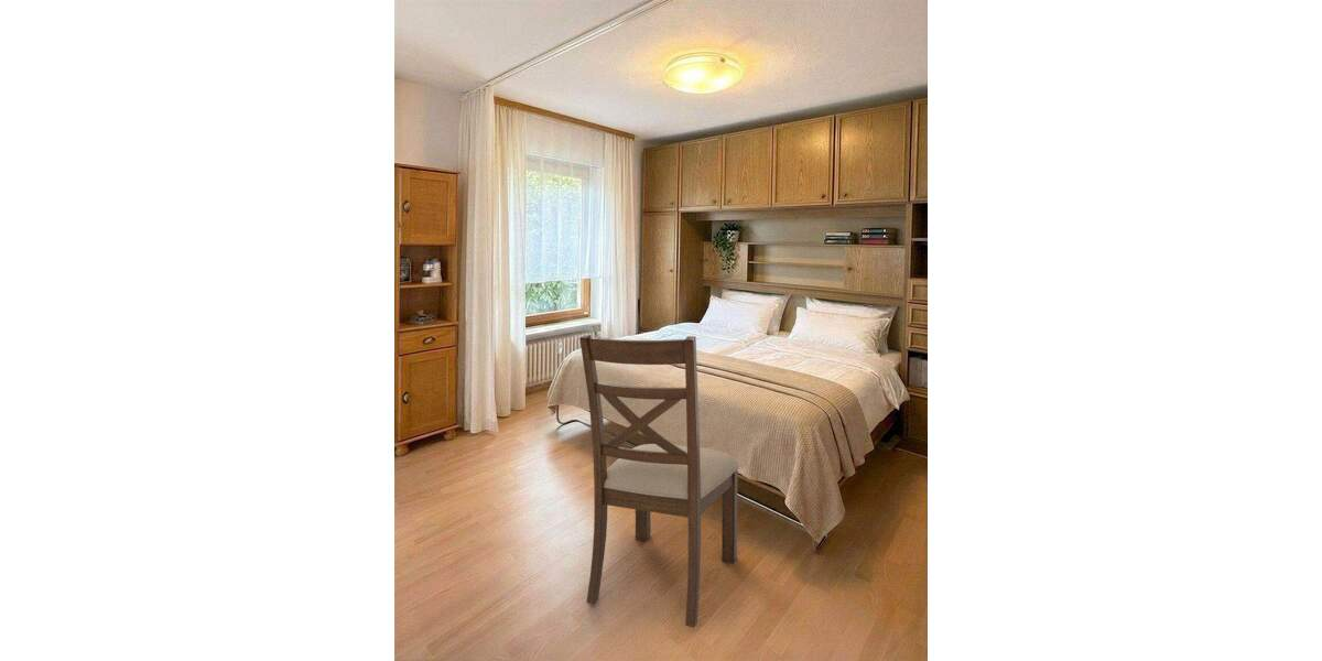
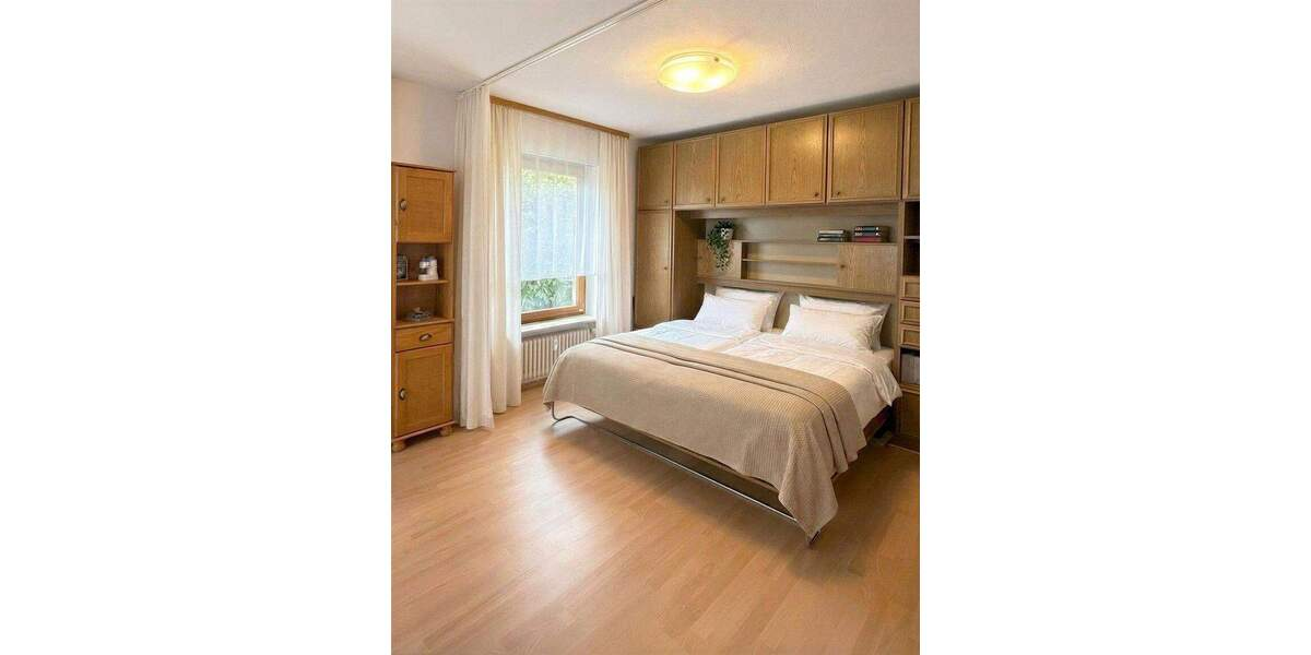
- chair (663, 457)
